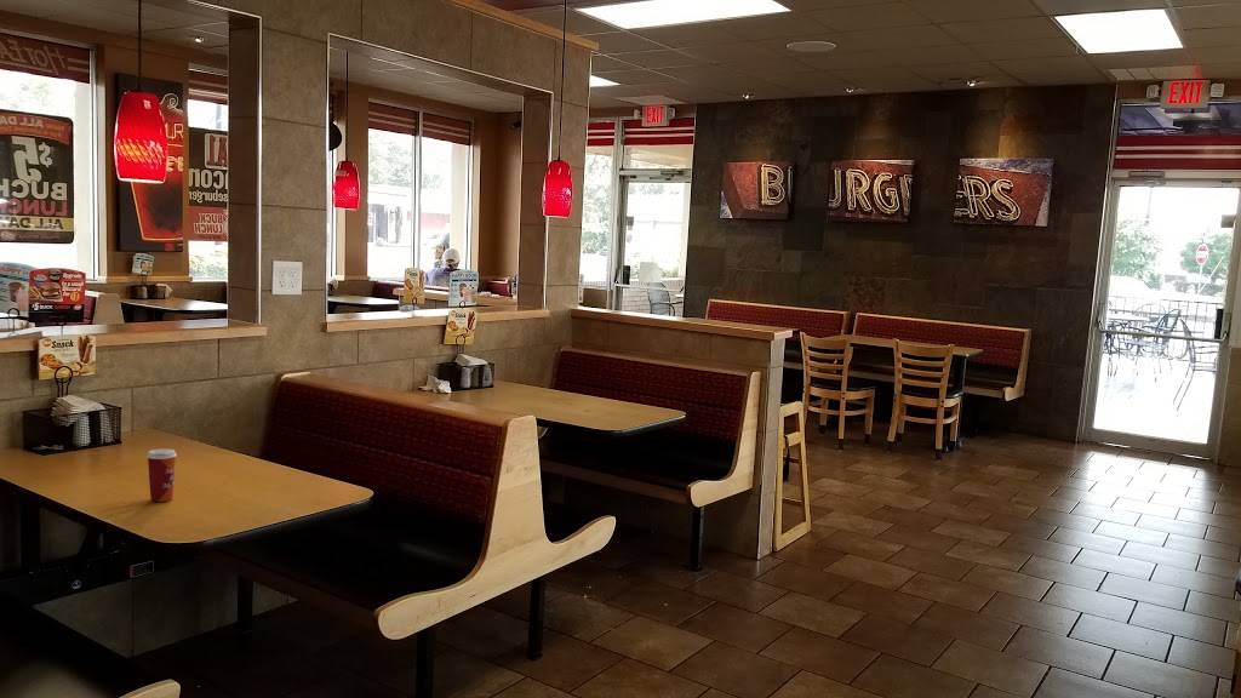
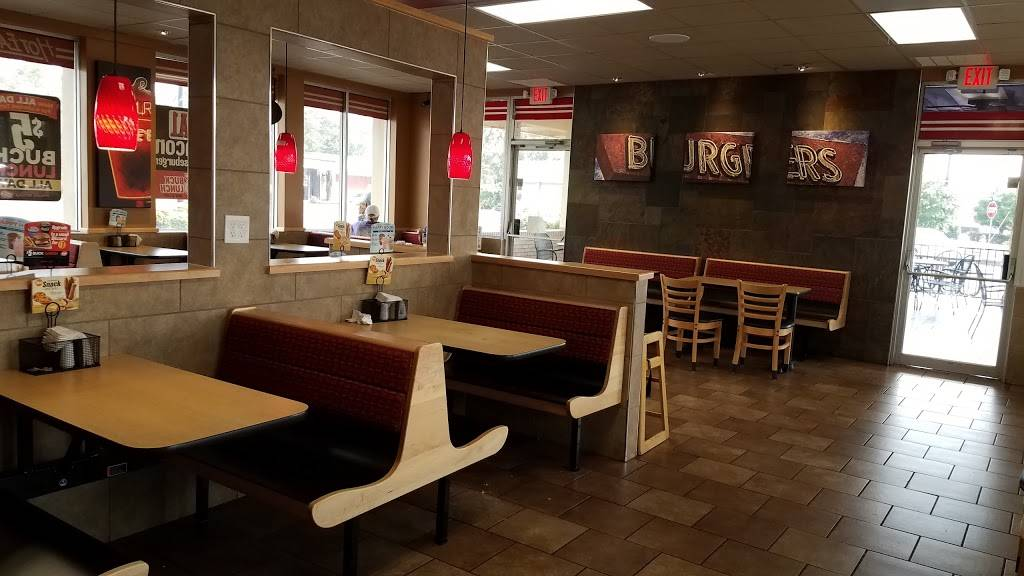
- paper cup (161, 475)
